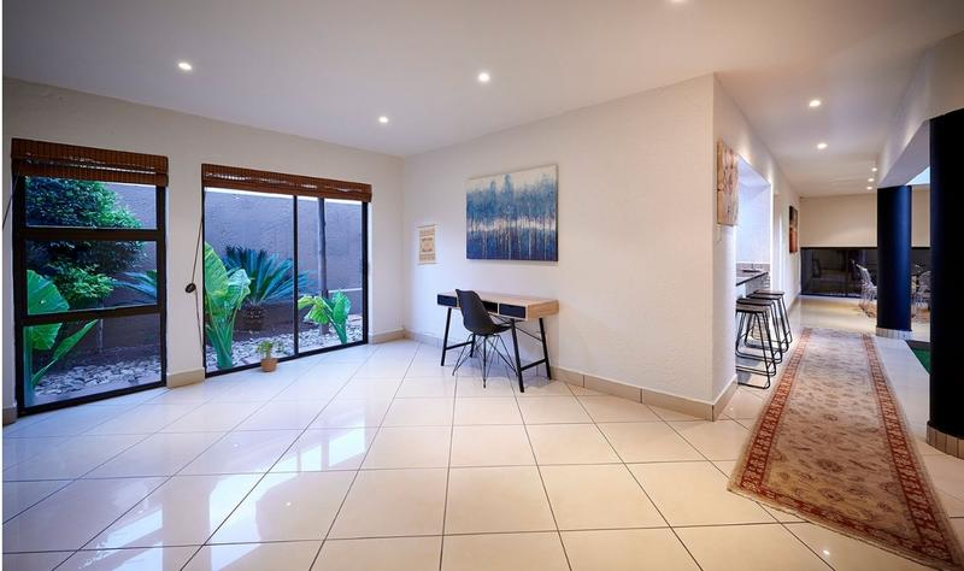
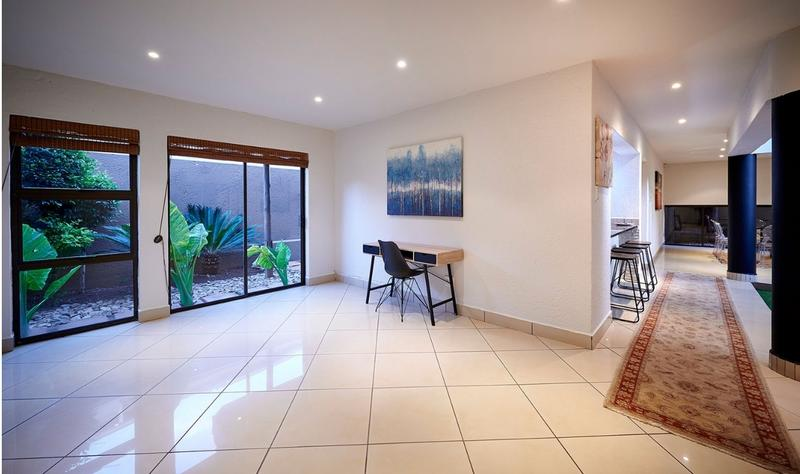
- potted plant (270, 354)
- wall art (427, 245)
